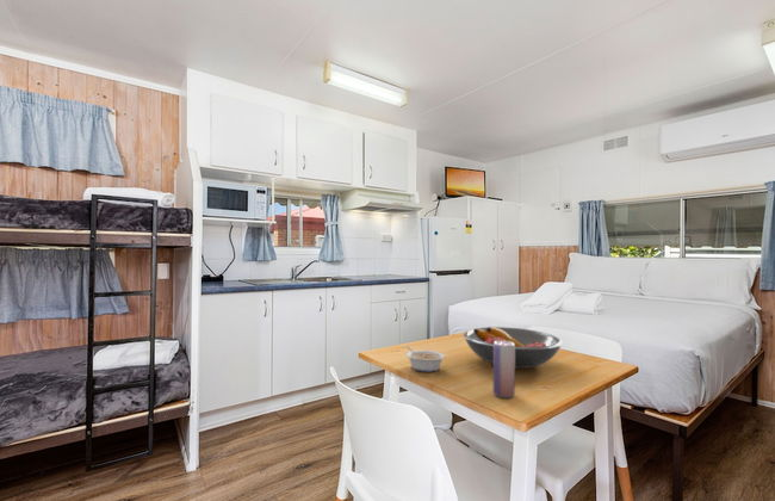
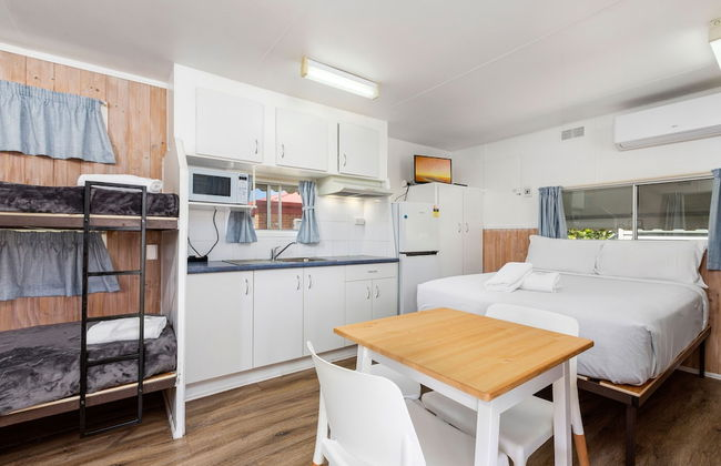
- fruit bowl (514, 345)
- legume (423, 359)
- beverage can (503, 369)
